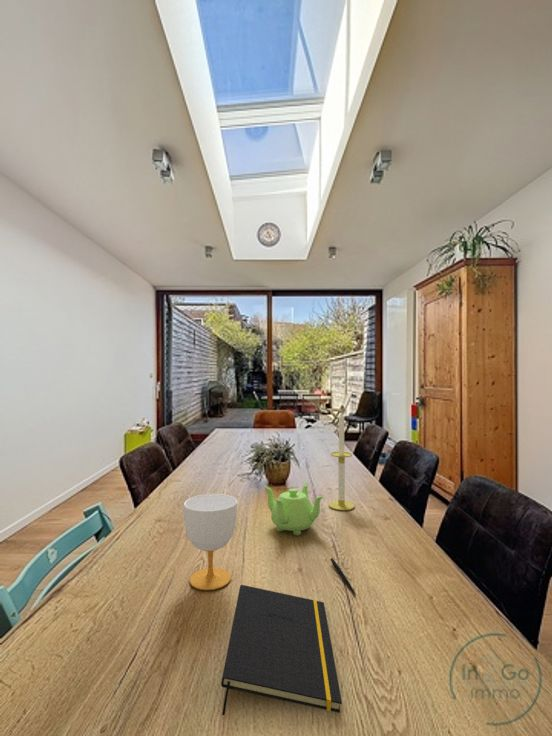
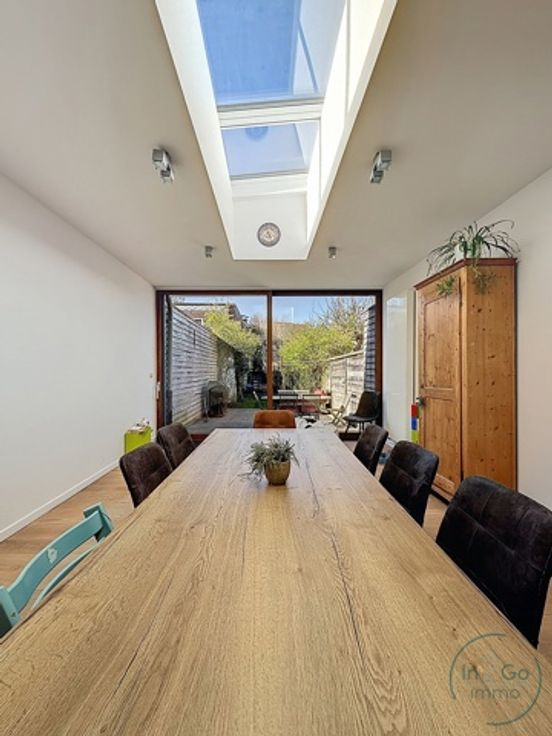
- candle (341, 458)
- pen (342, 575)
- teapot (293, 508)
- notepad (281, 637)
- cup (210, 540)
